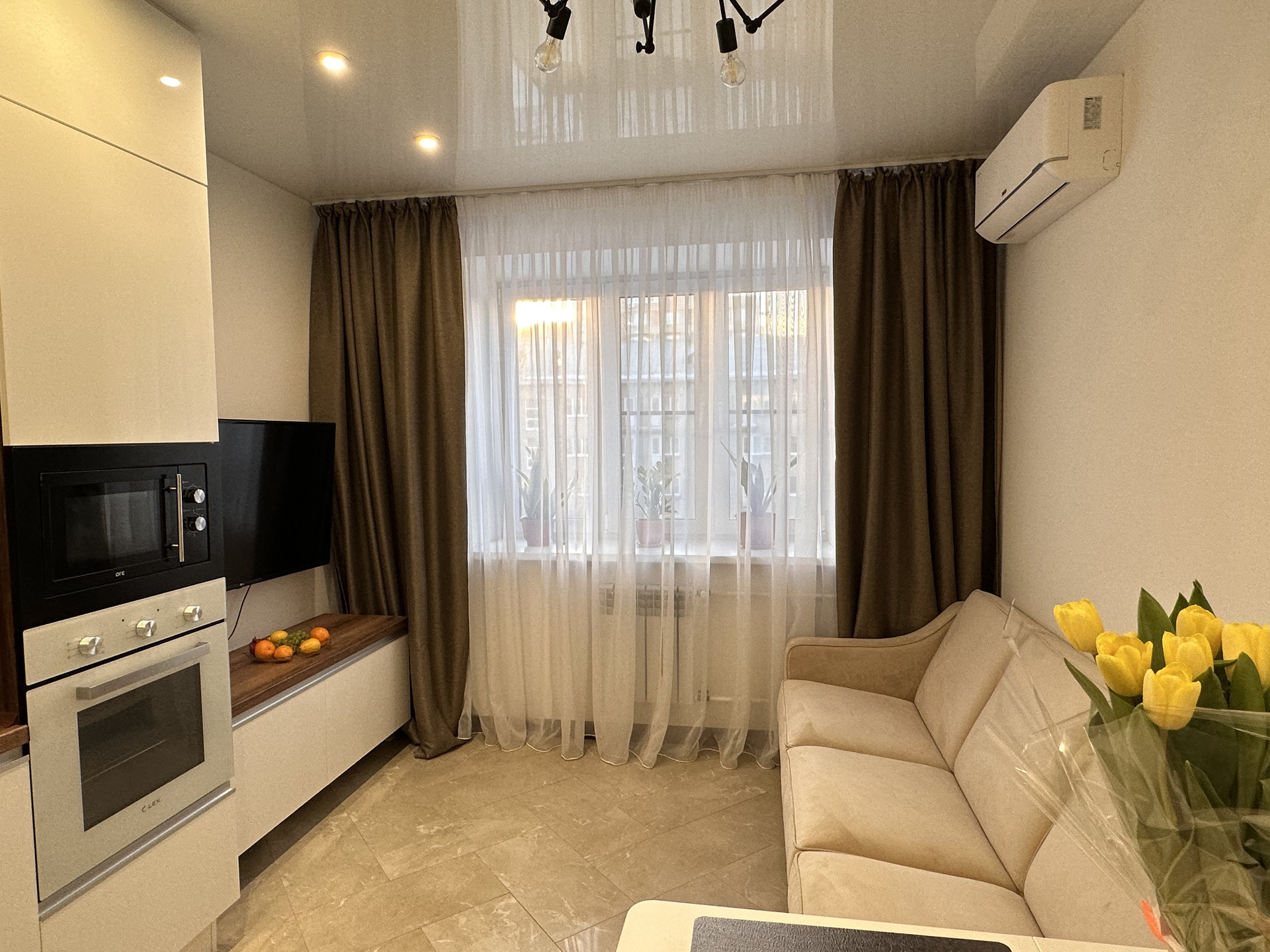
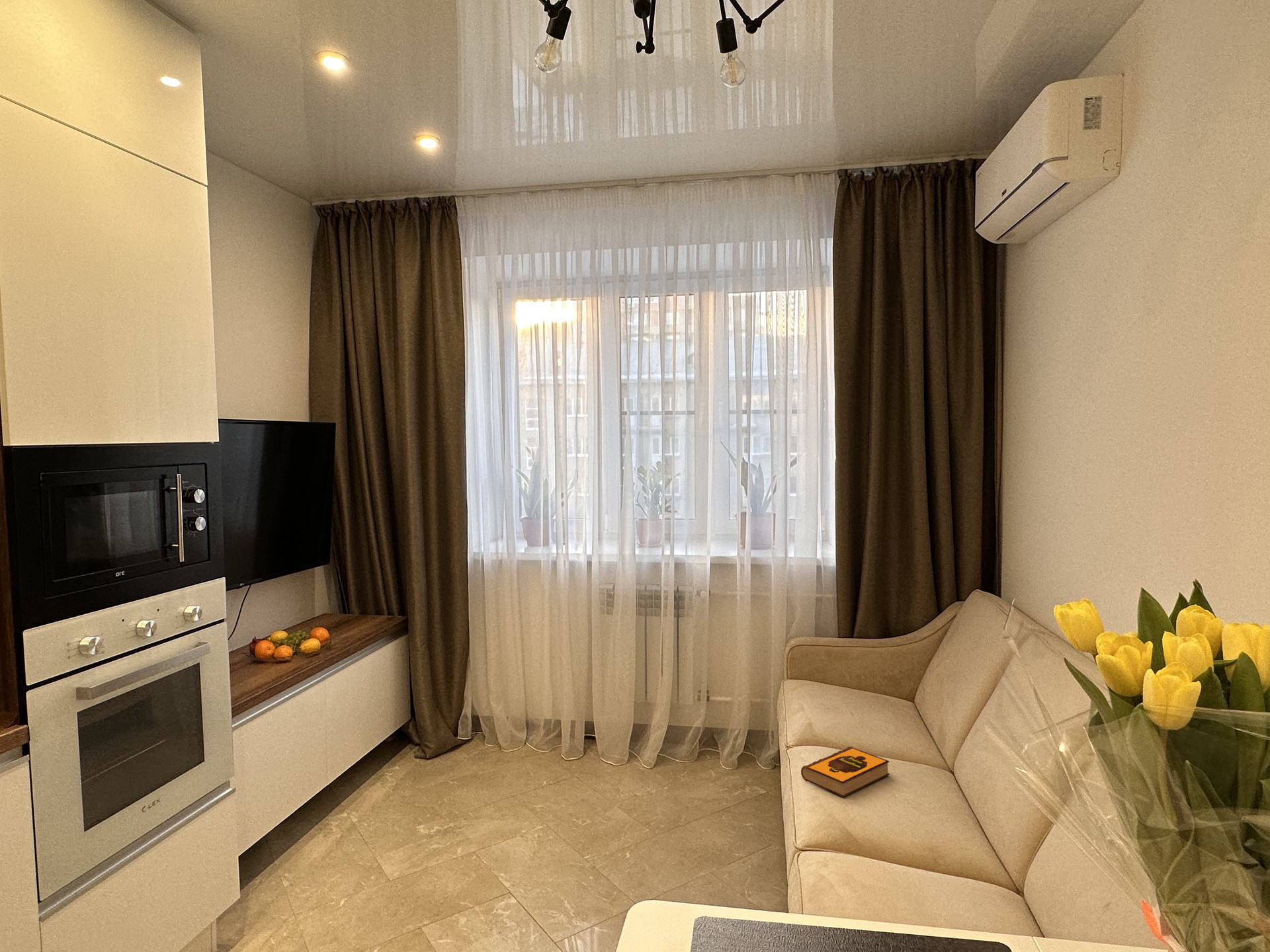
+ hardback book (845, 770)
